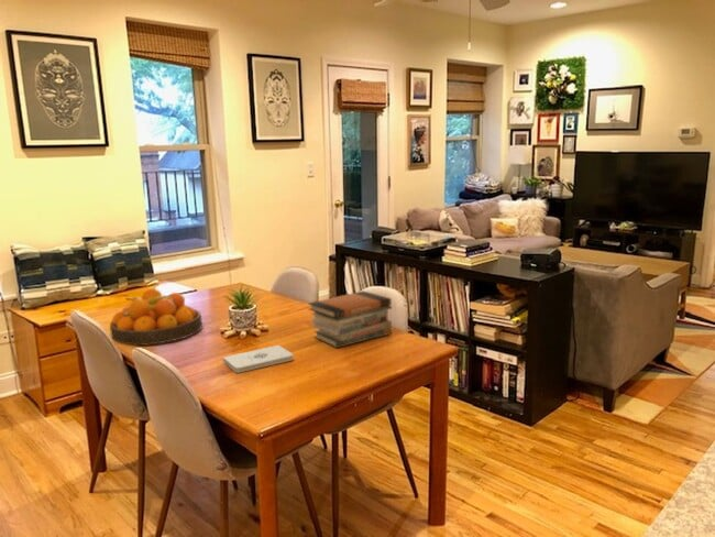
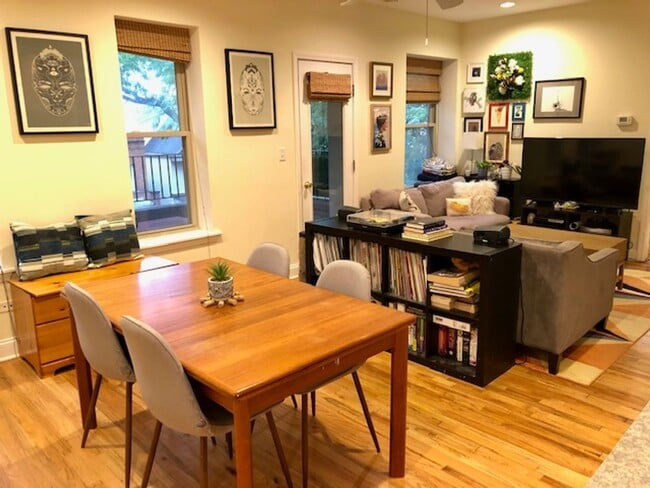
- notepad (258, 358)
- book stack (351, 318)
- fruit bowl (155, 311)
